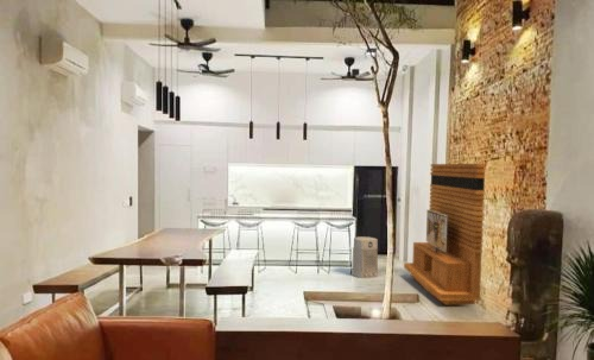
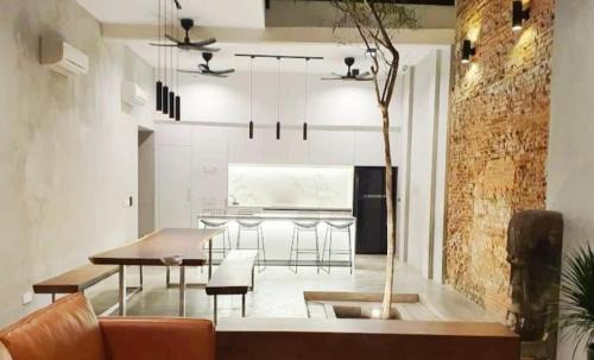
- tv stand (438, 226)
- air purifier (364, 257)
